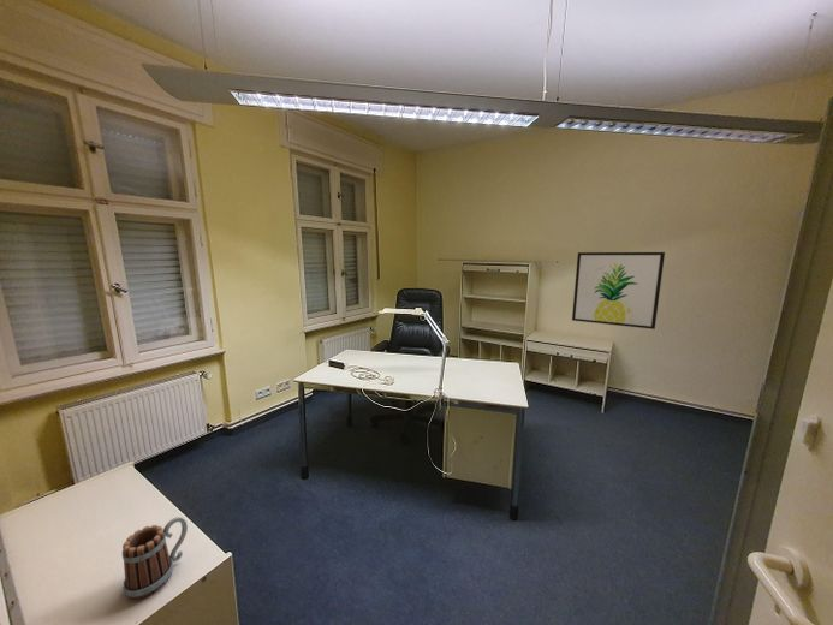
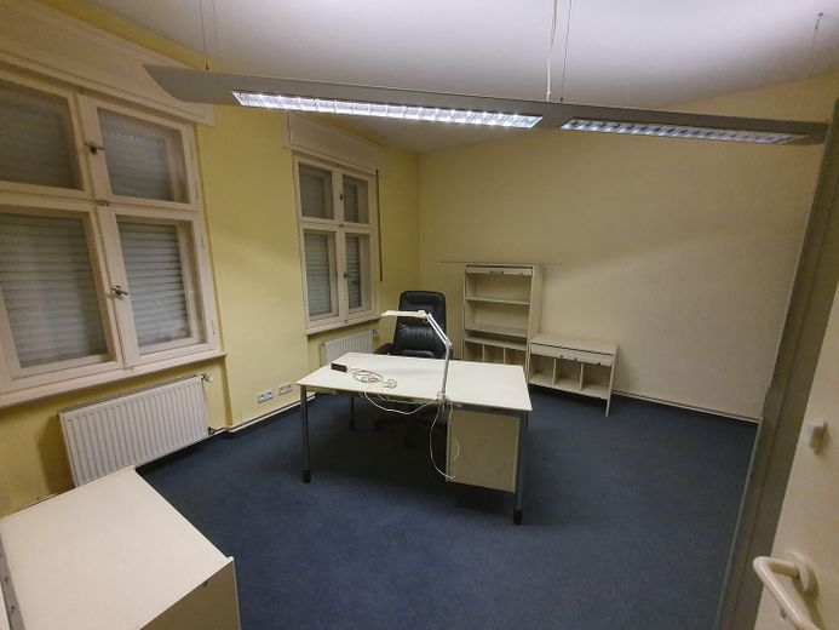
- mug (156, 552)
- wall art (614, 288)
